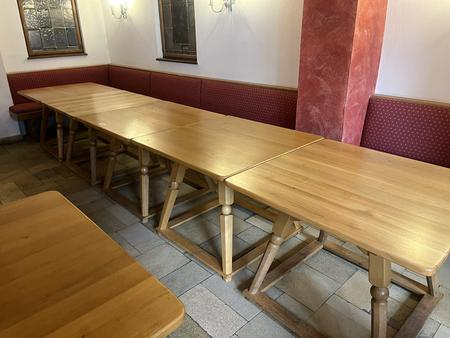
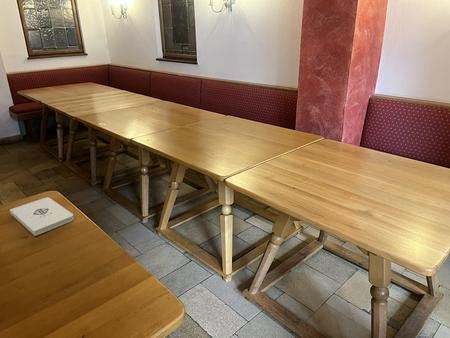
+ notepad (42, 214)
